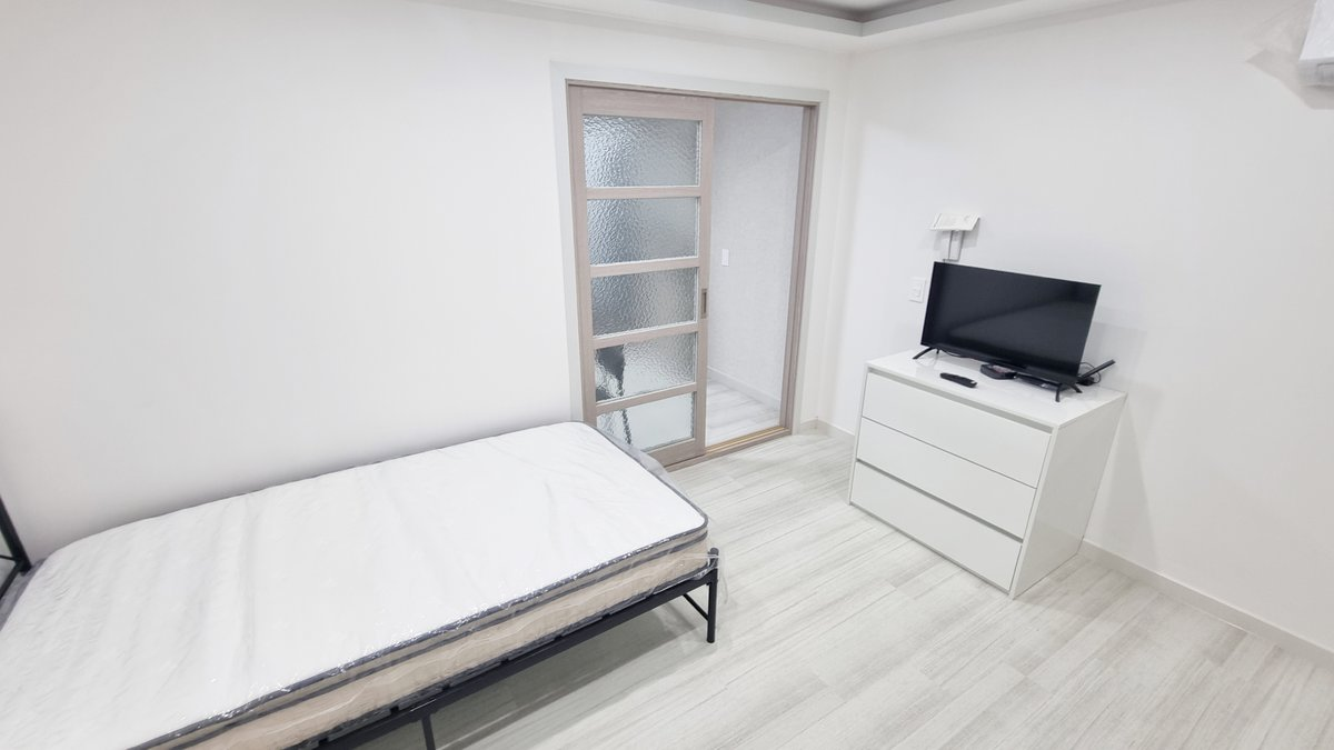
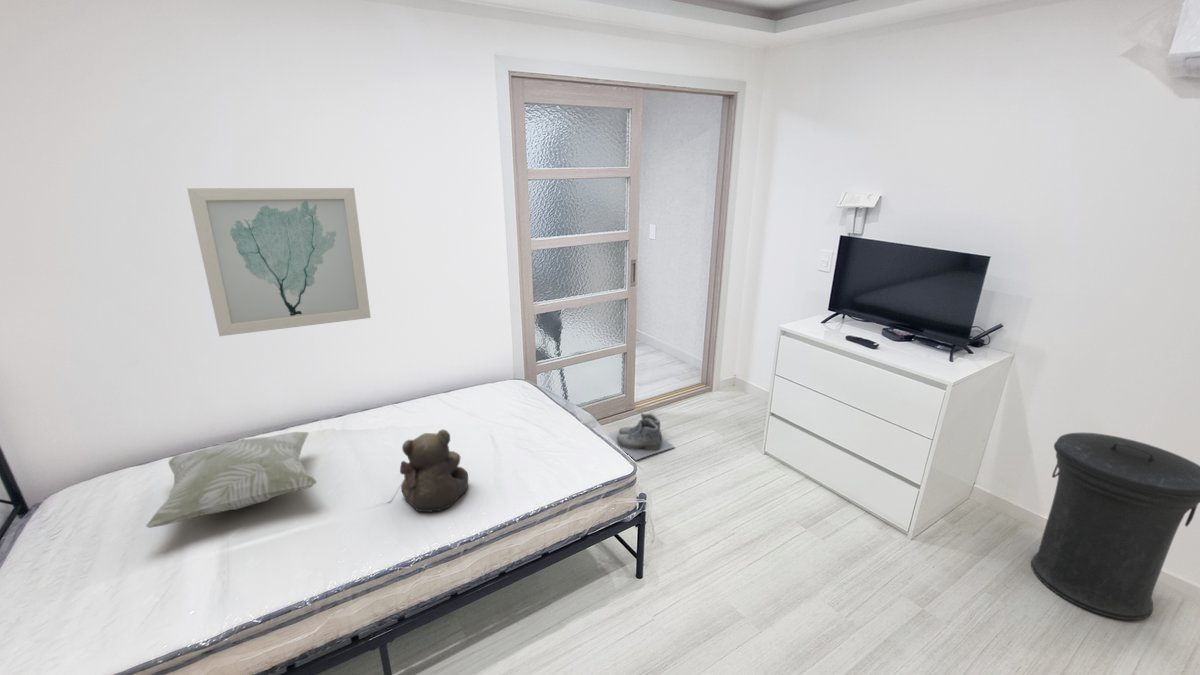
+ teddy bear (435, 465)
+ wall art (288, 259)
+ decorative pillow (240, 471)
+ trash can (1110, 518)
+ boots (639, 428)
